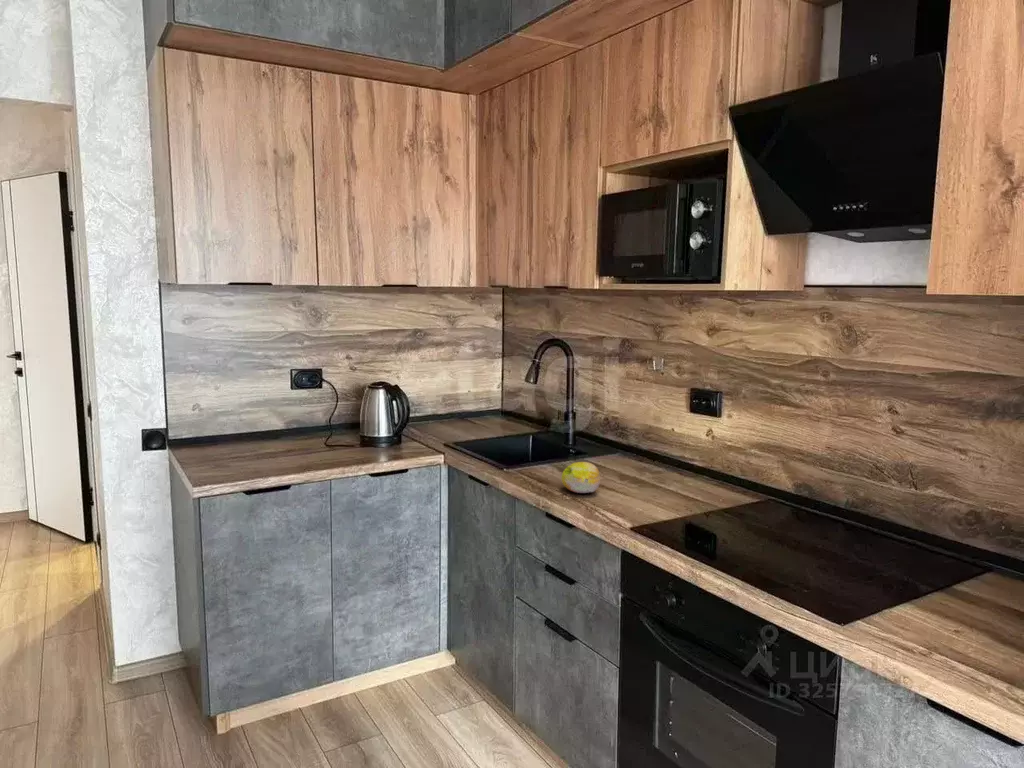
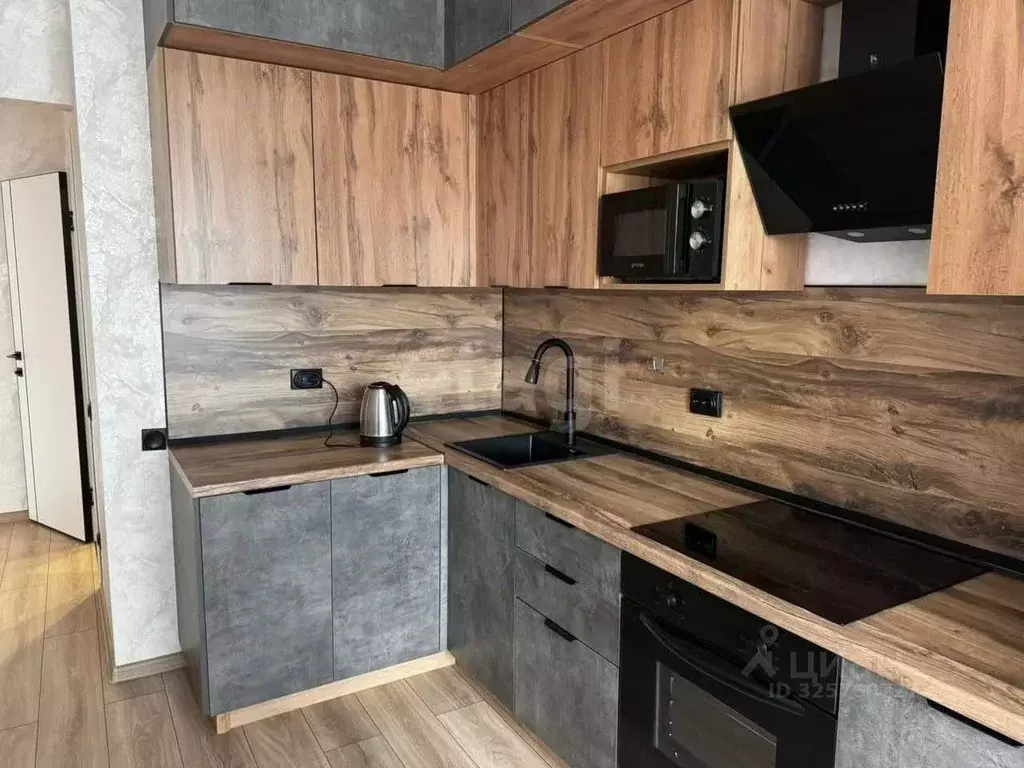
- fruit (579, 477)
